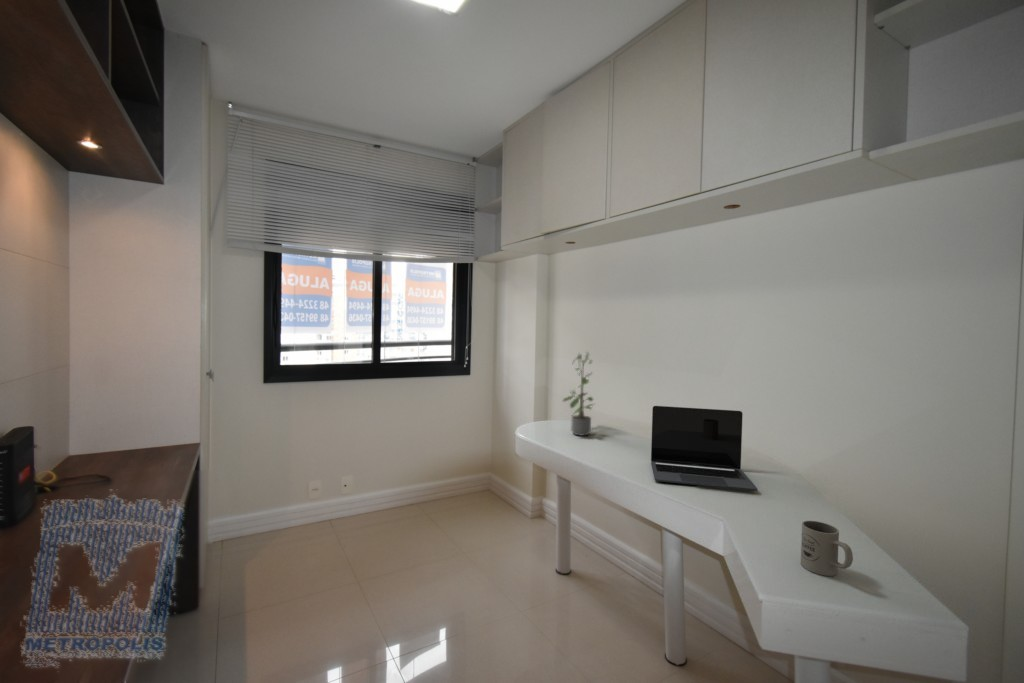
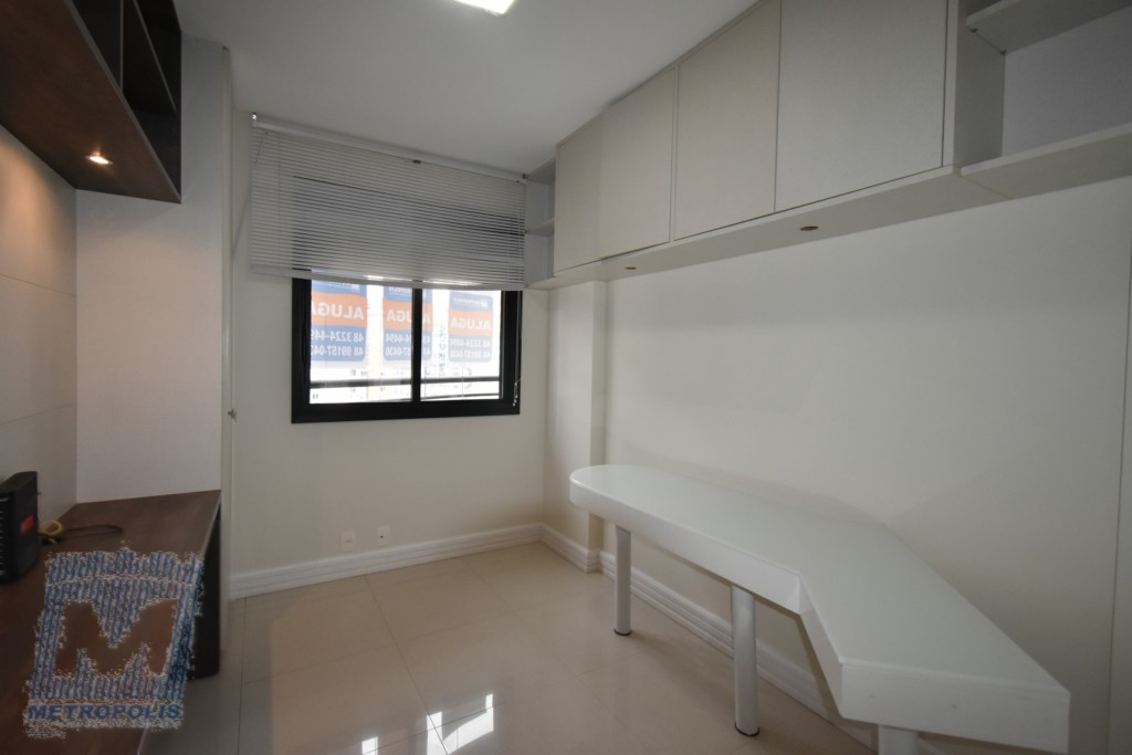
- laptop (700, 445)
- potted plant (581, 393)
- mug (827, 551)
